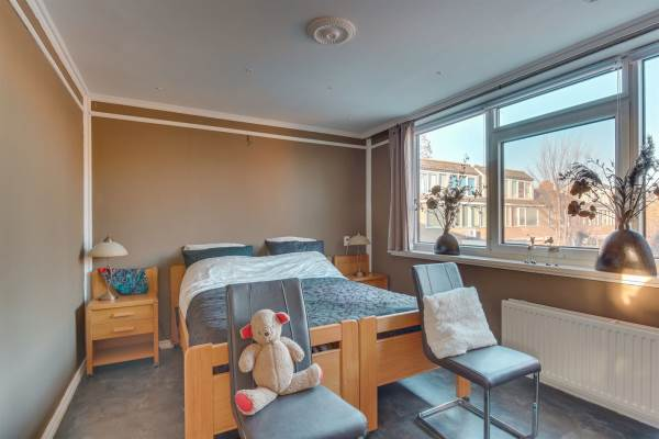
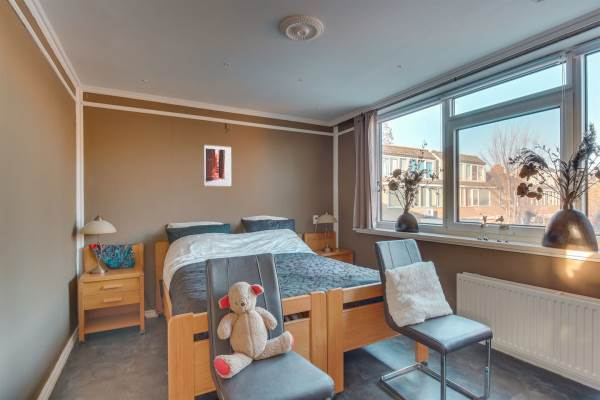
+ wall art (218, 166)
